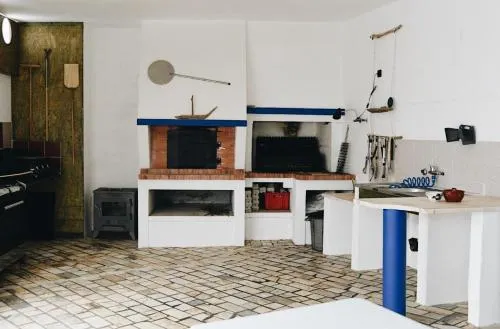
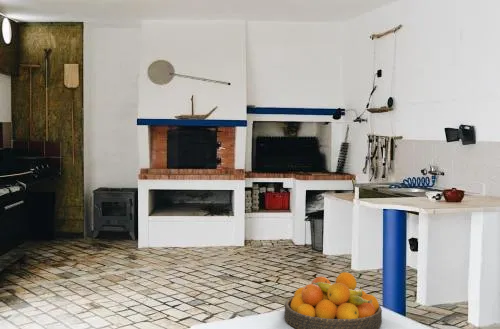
+ fruit bowl (332, 298)
